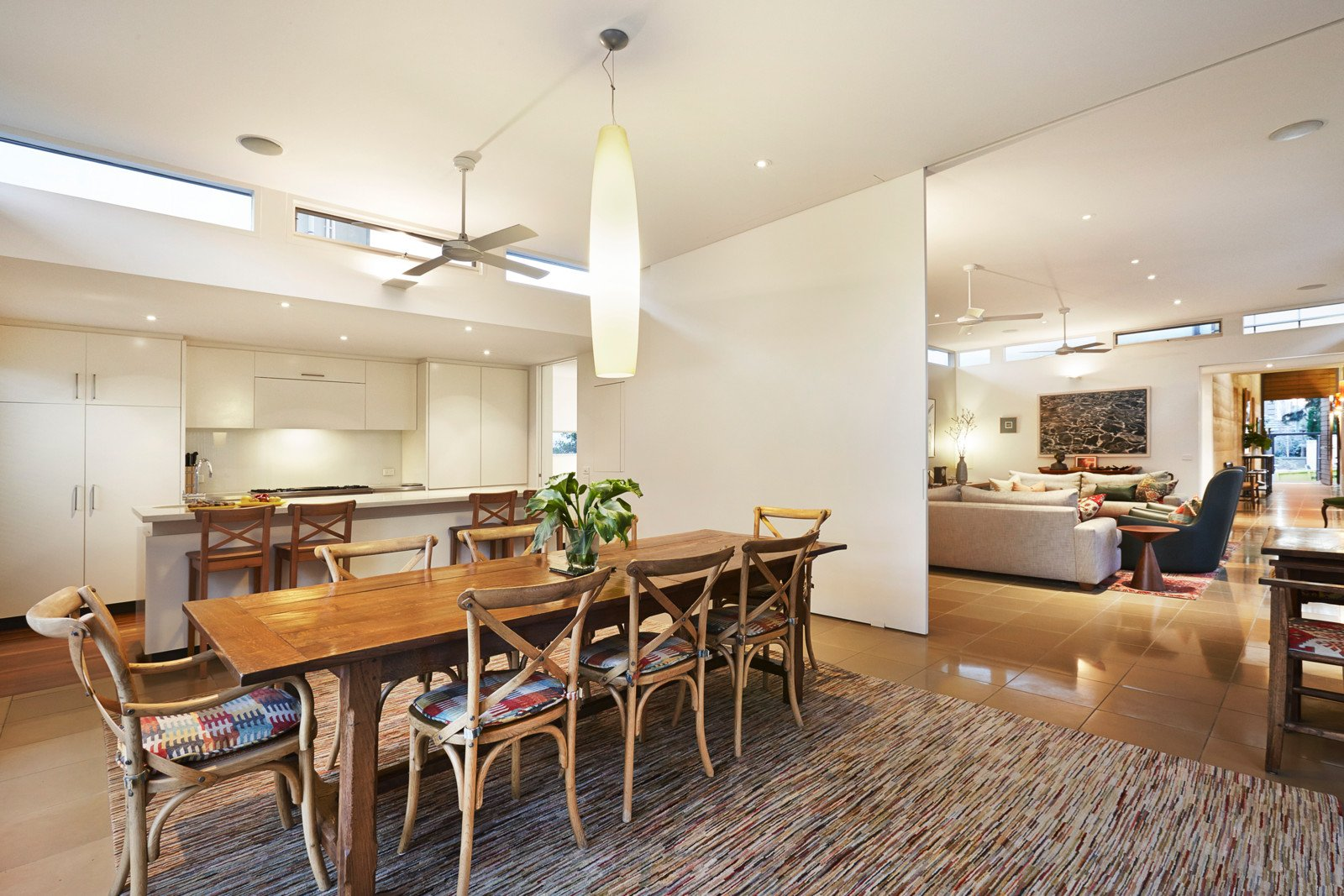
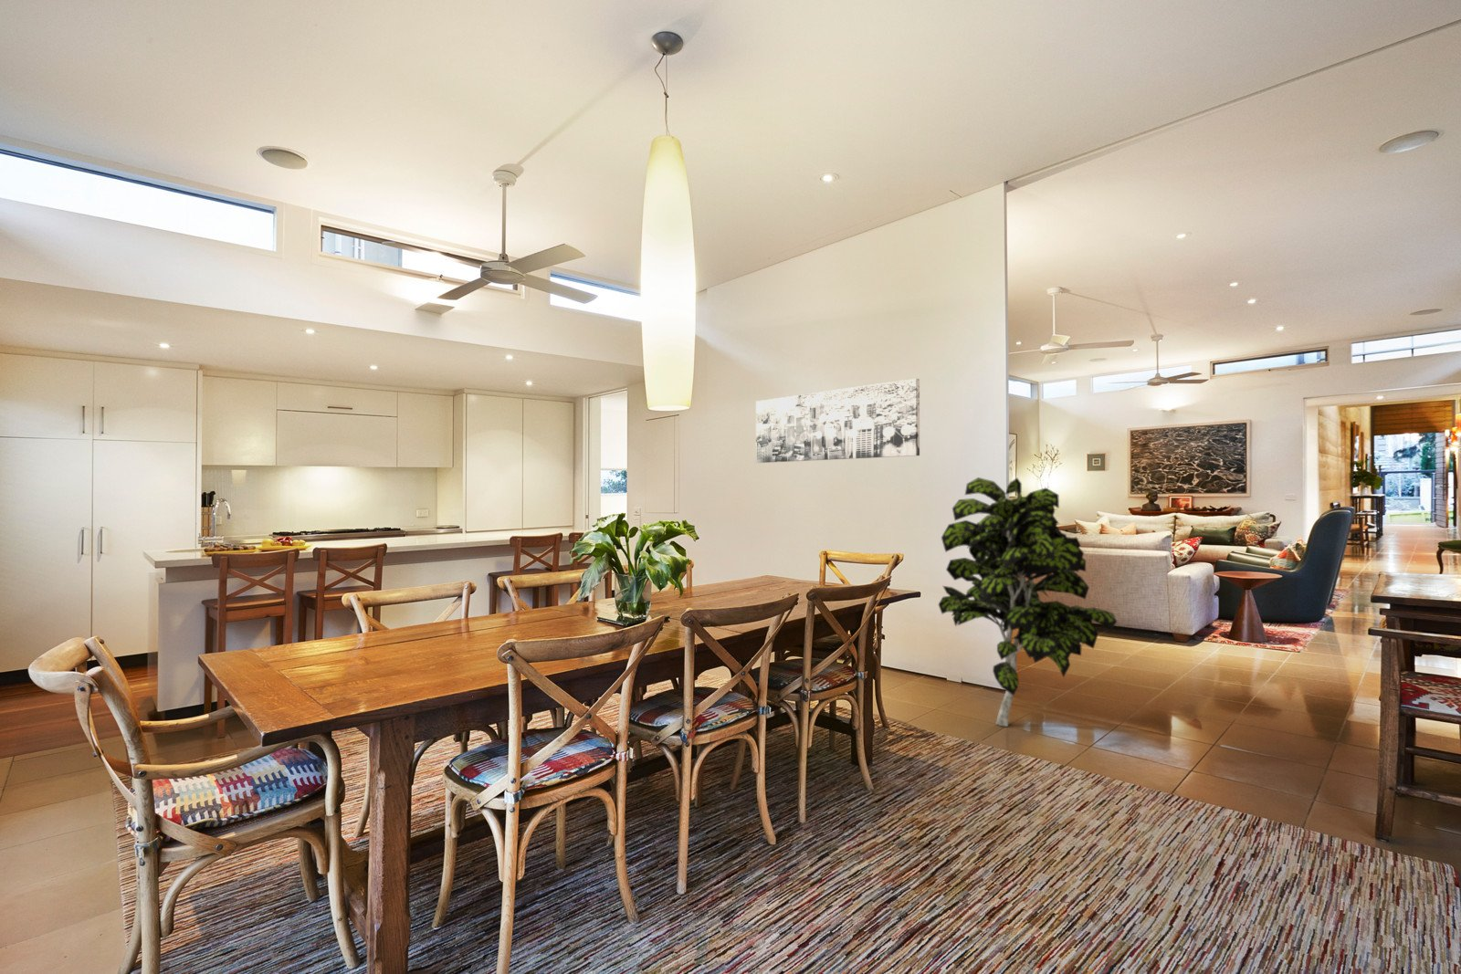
+ indoor plant (1019, 601)
+ wall art (828, 425)
